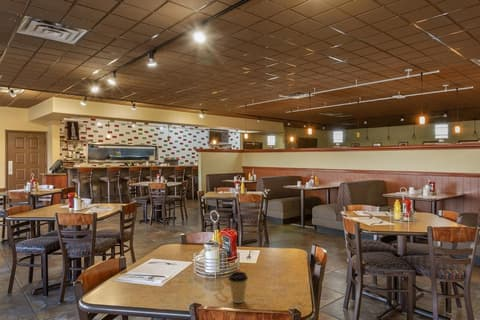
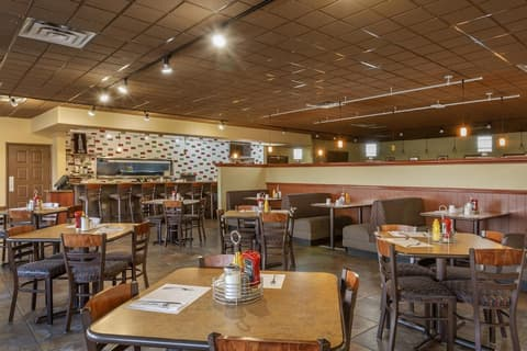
- coffee cup (238, 287)
